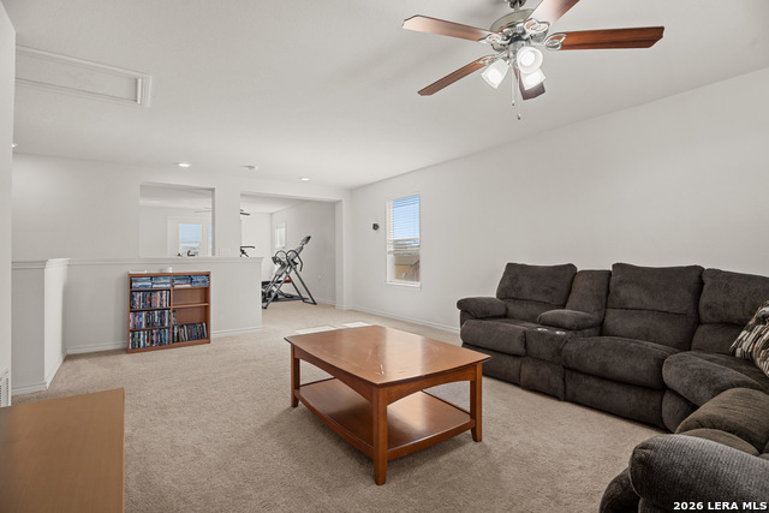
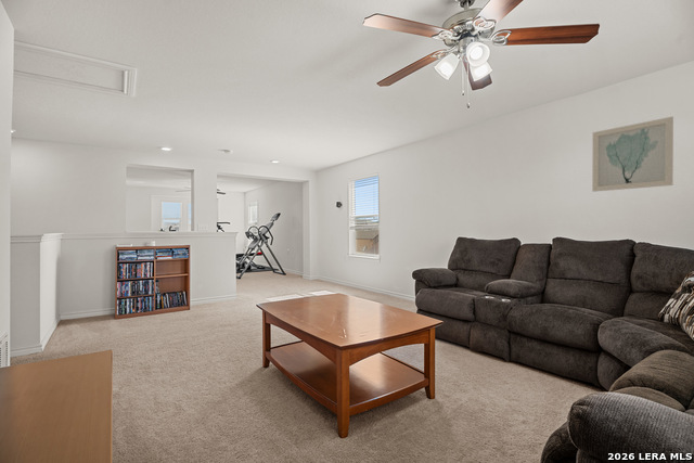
+ wall art (629, 156)
